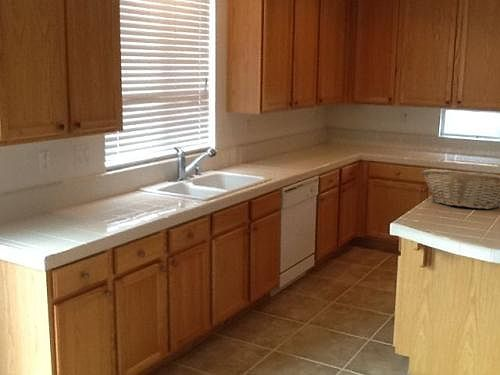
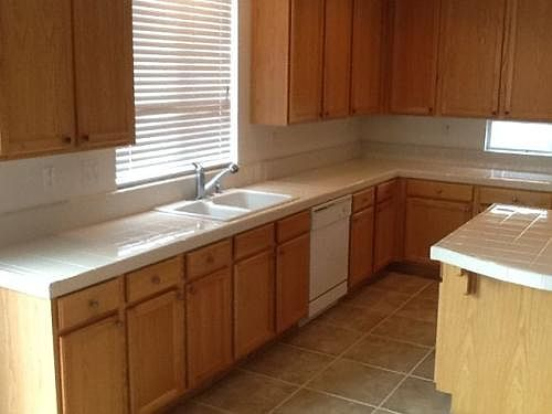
- fruit basket (465, 185)
